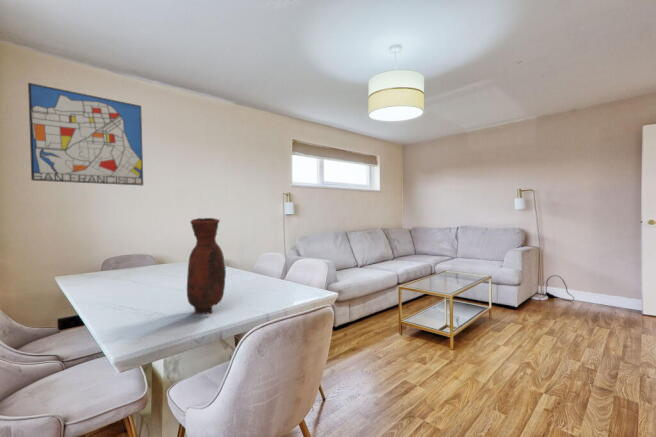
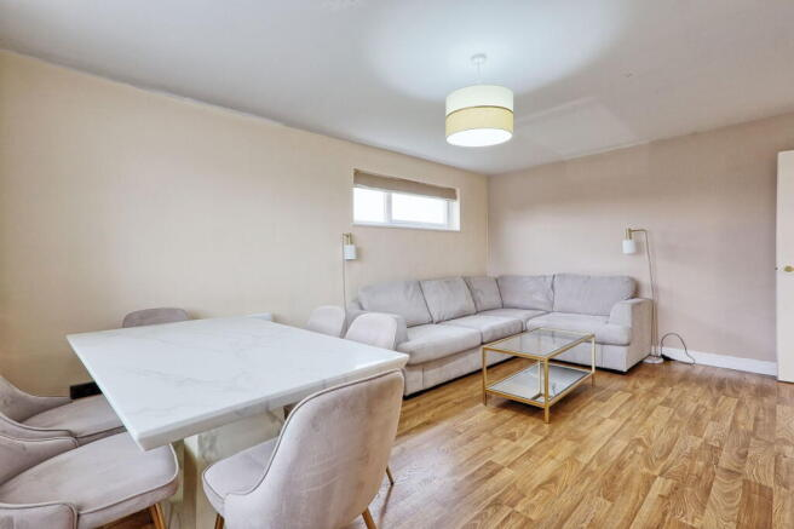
- wall art (91, 139)
- vase (206, 265)
